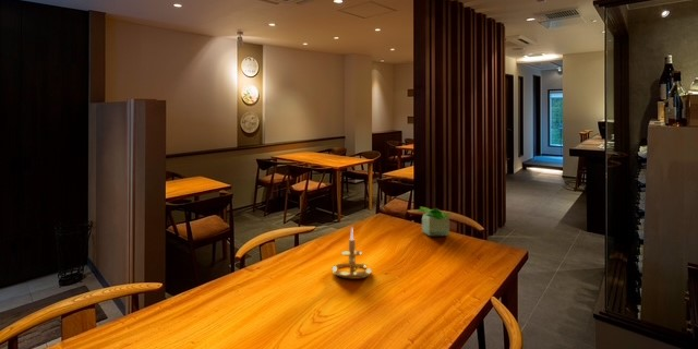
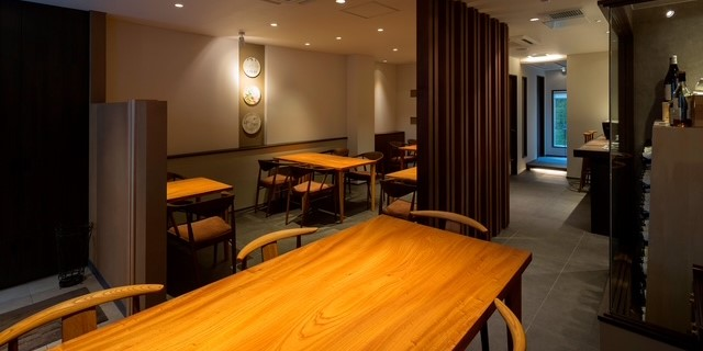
- candle holder (353, 251)
- potted plant (433, 220)
